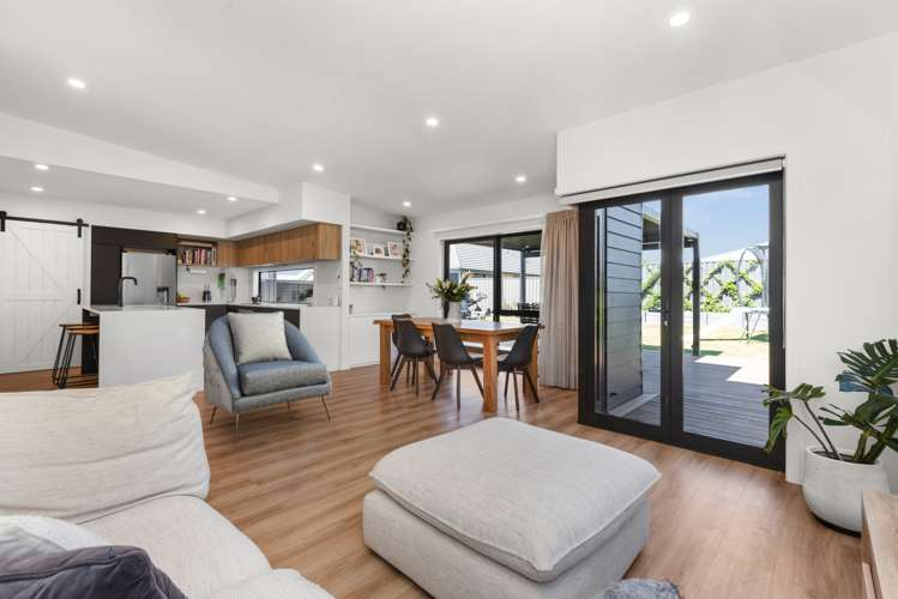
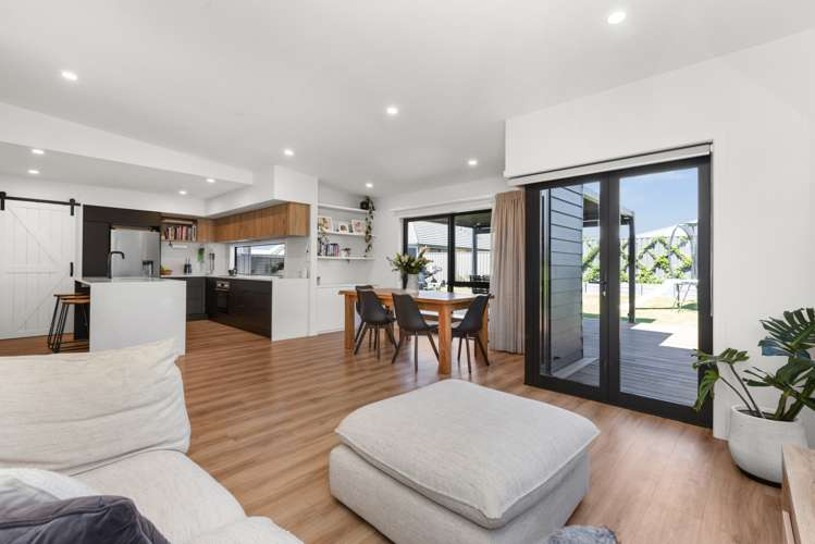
- armchair (264, 367)
